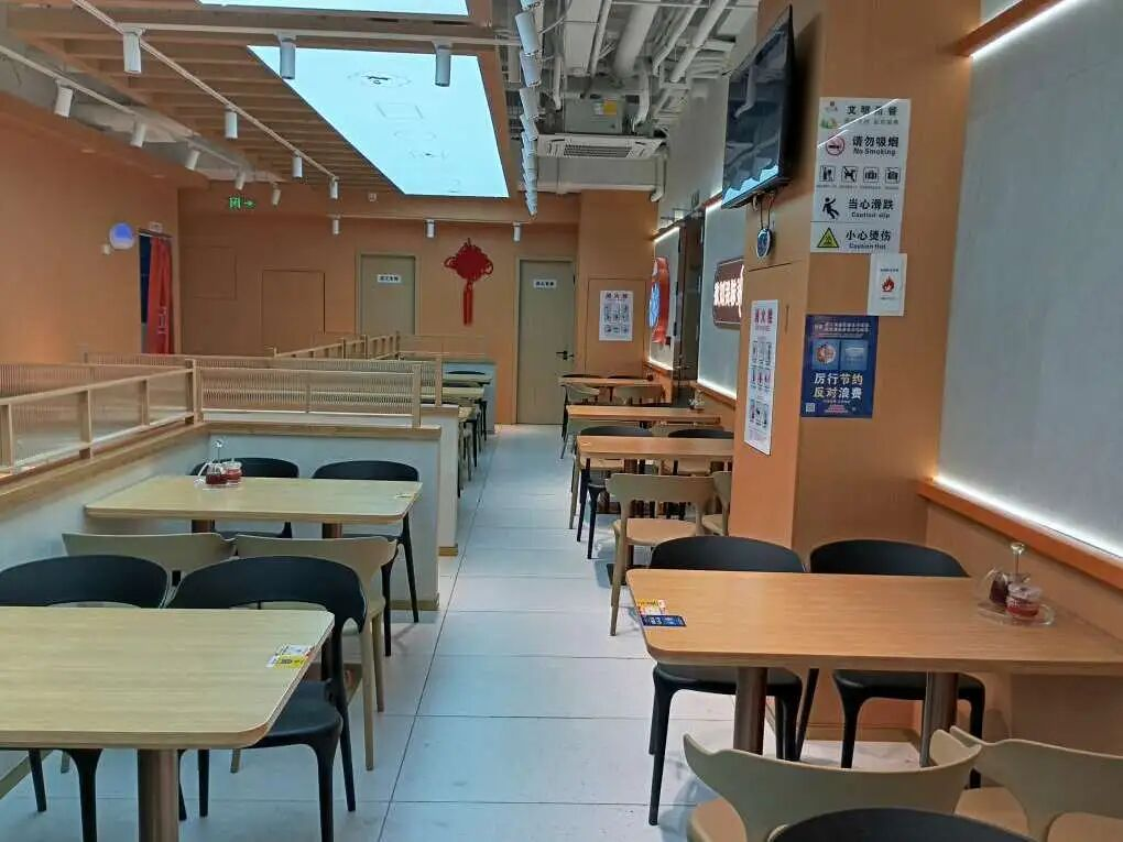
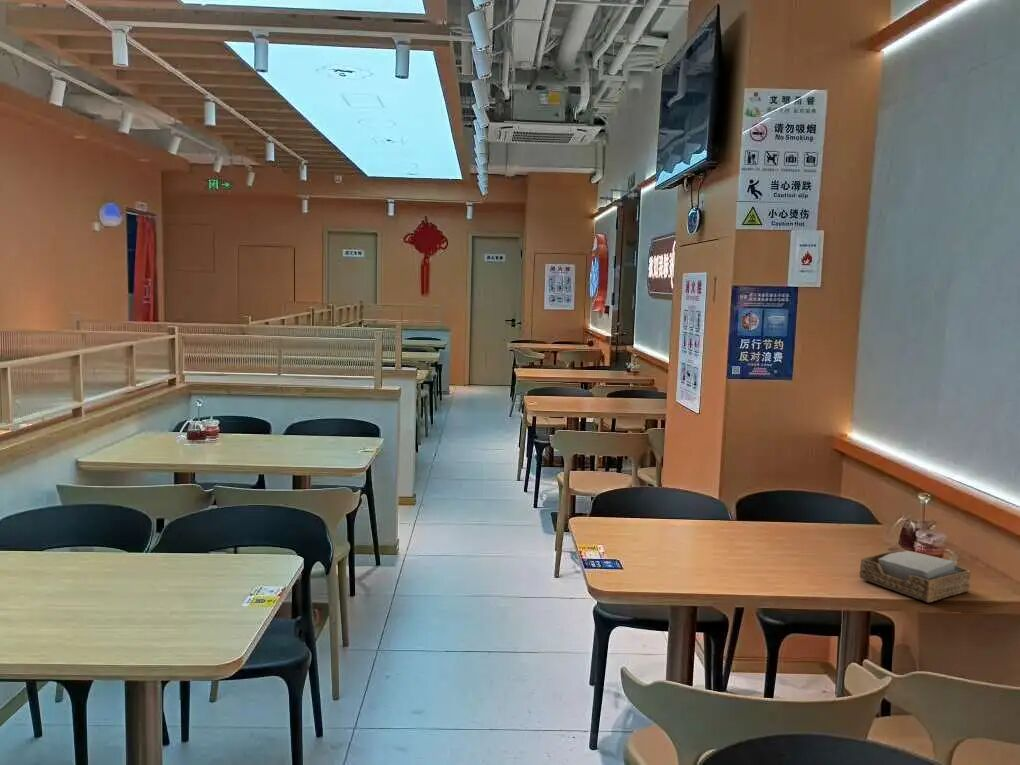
+ napkin holder (914, 571)
